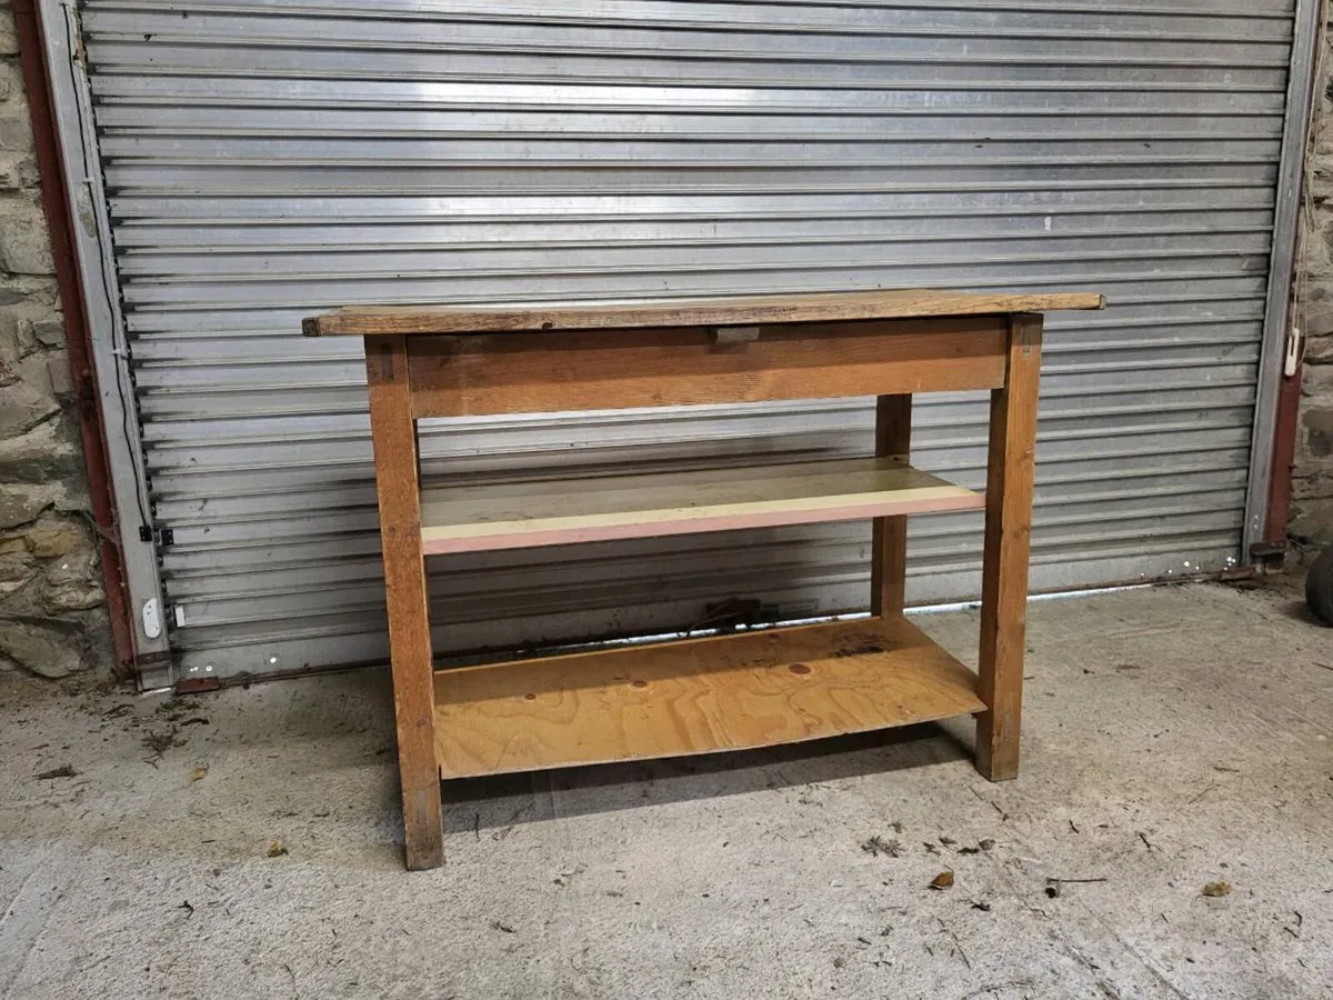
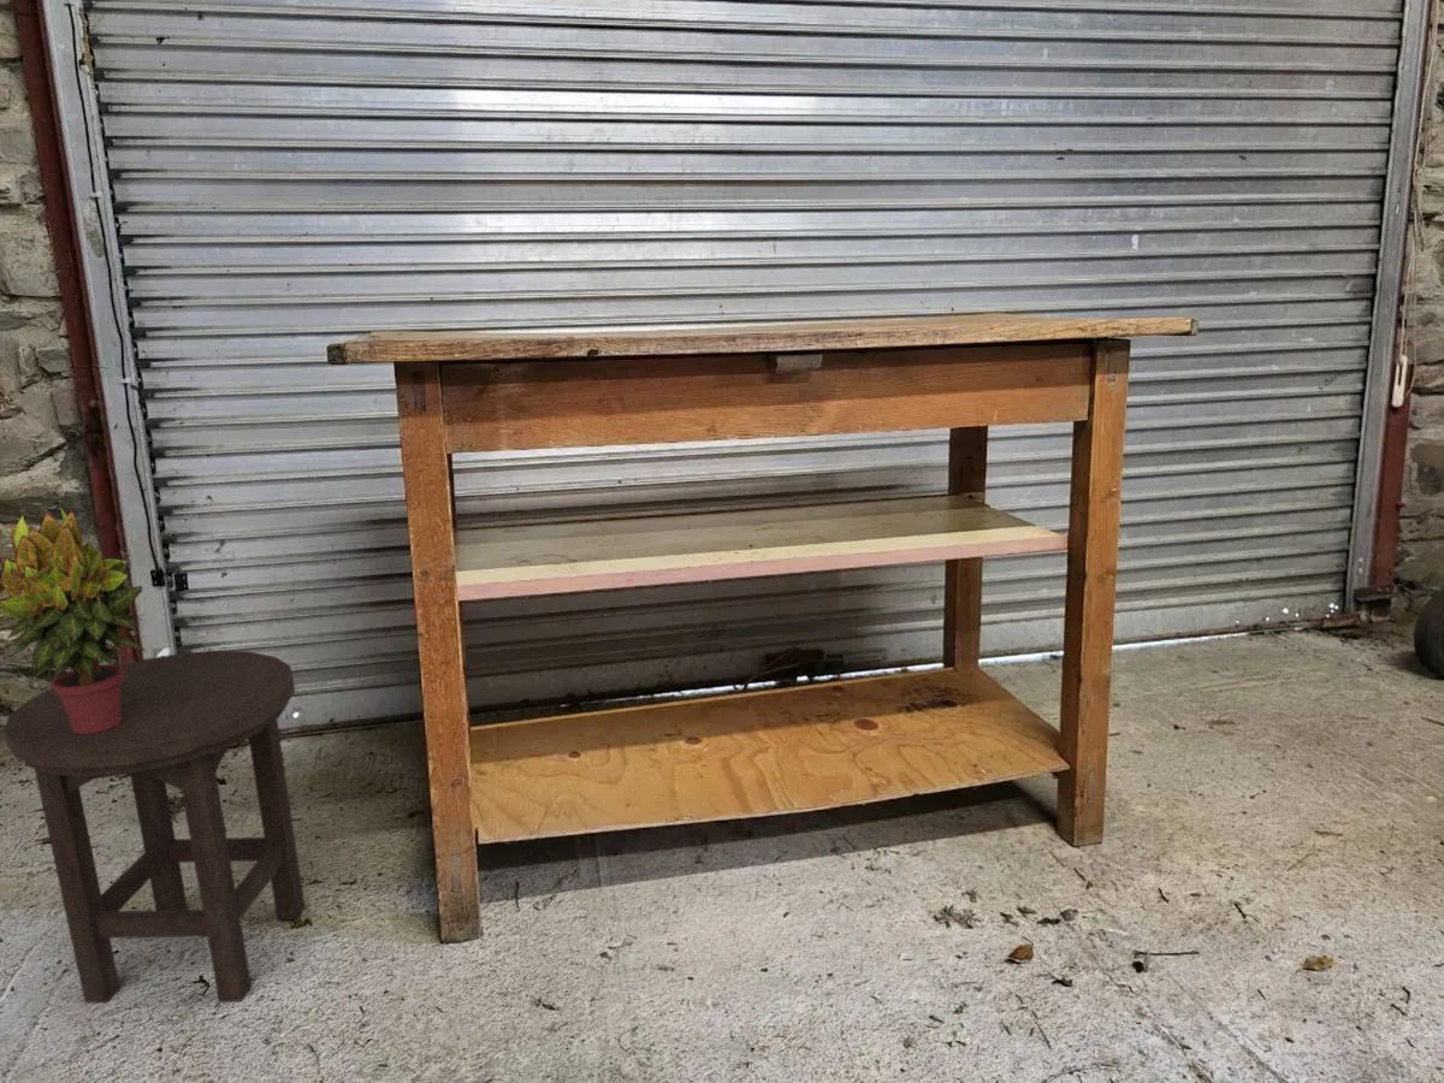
+ stool (173, 830)
+ potted plant (73, 619)
